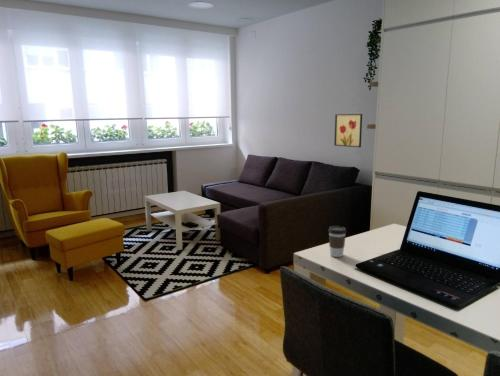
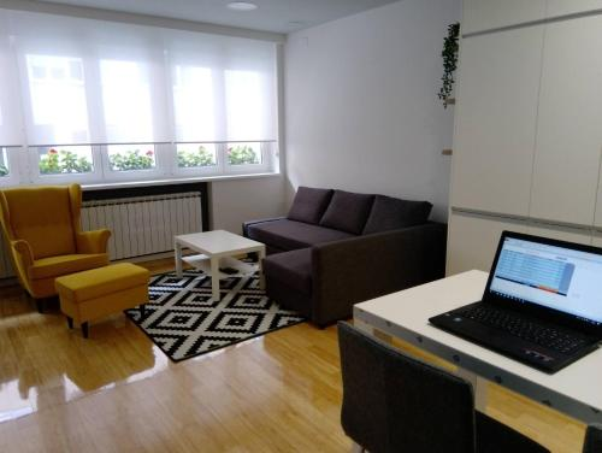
- coffee cup (336, 241)
- wall art (348, 130)
